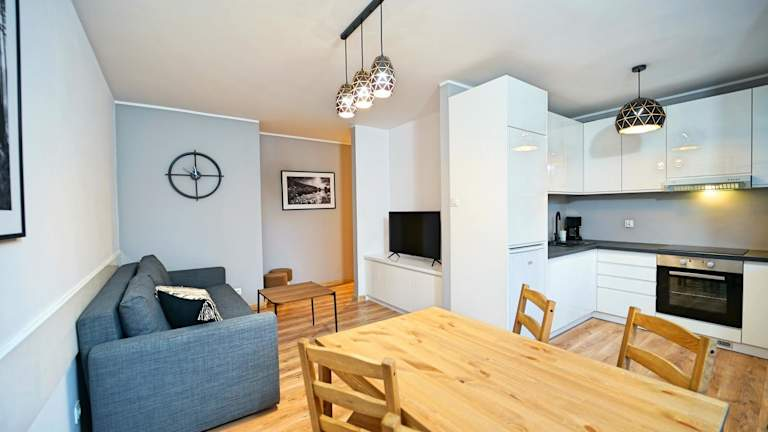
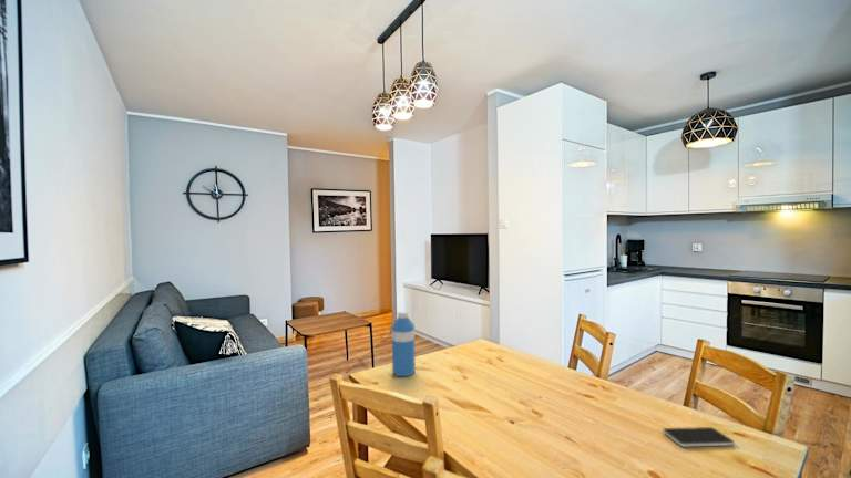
+ water bottle (403, 342)
+ smartphone (697, 436)
